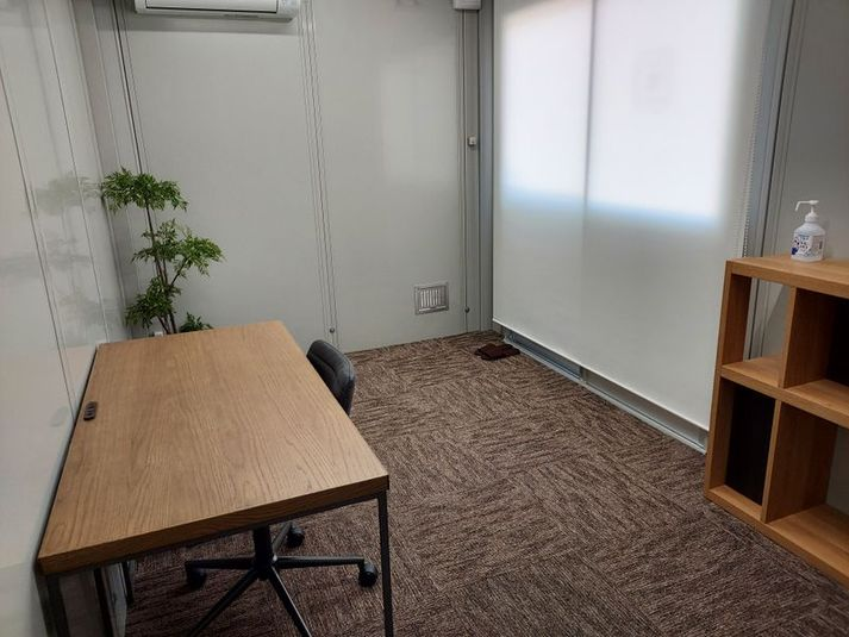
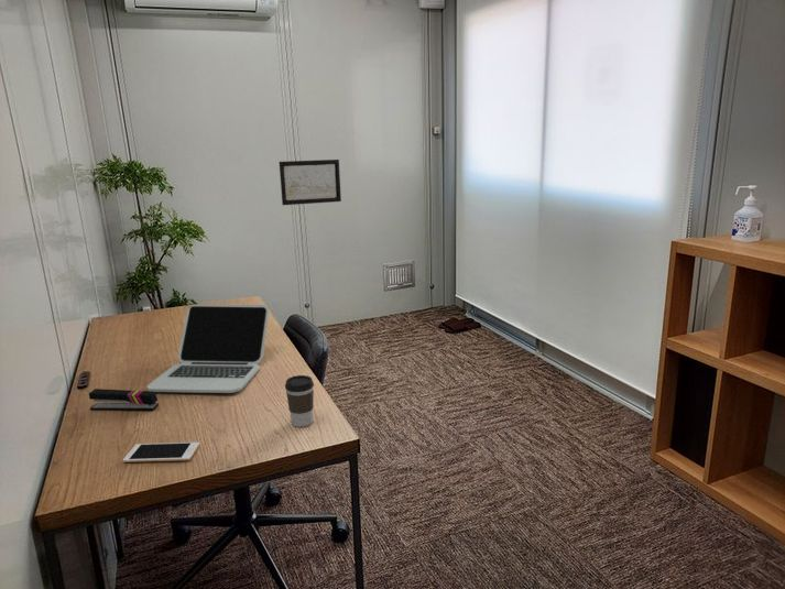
+ stapler (123, 399)
+ coffee cup (301, 401)
+ laptop (210, 345)
+ cell phone (162, 451)
+ wall art (310, 182)
